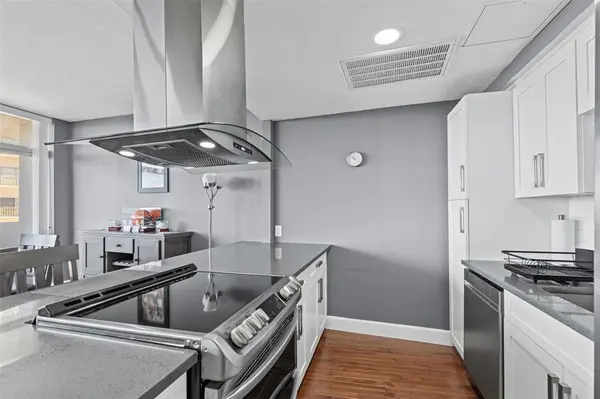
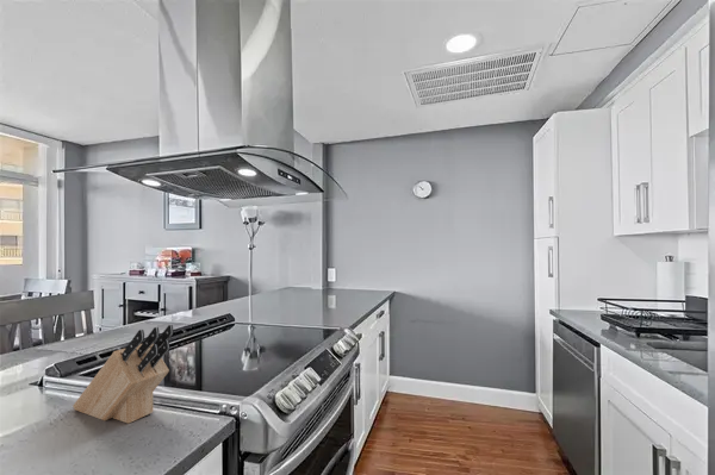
+ knife block (125, 367)
